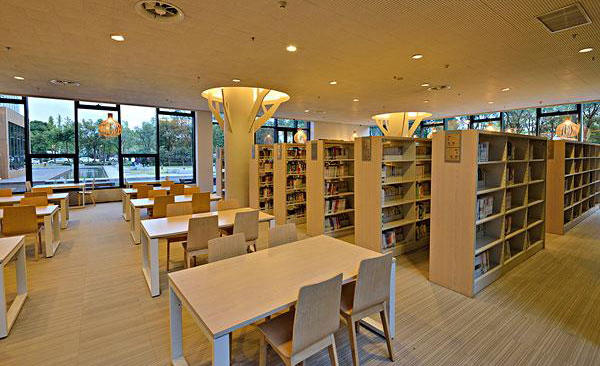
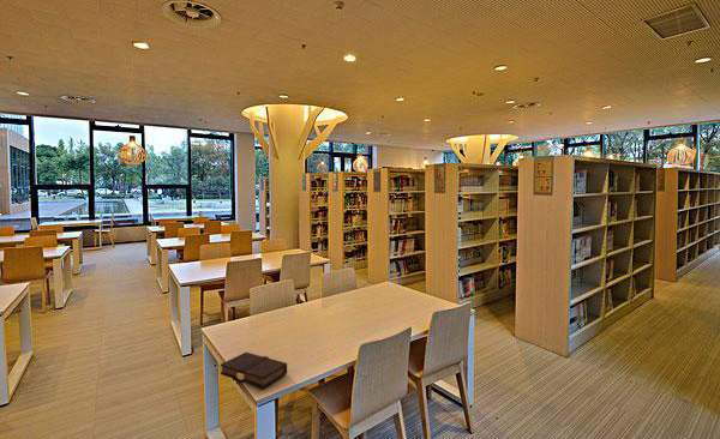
+ book (253, 368)
